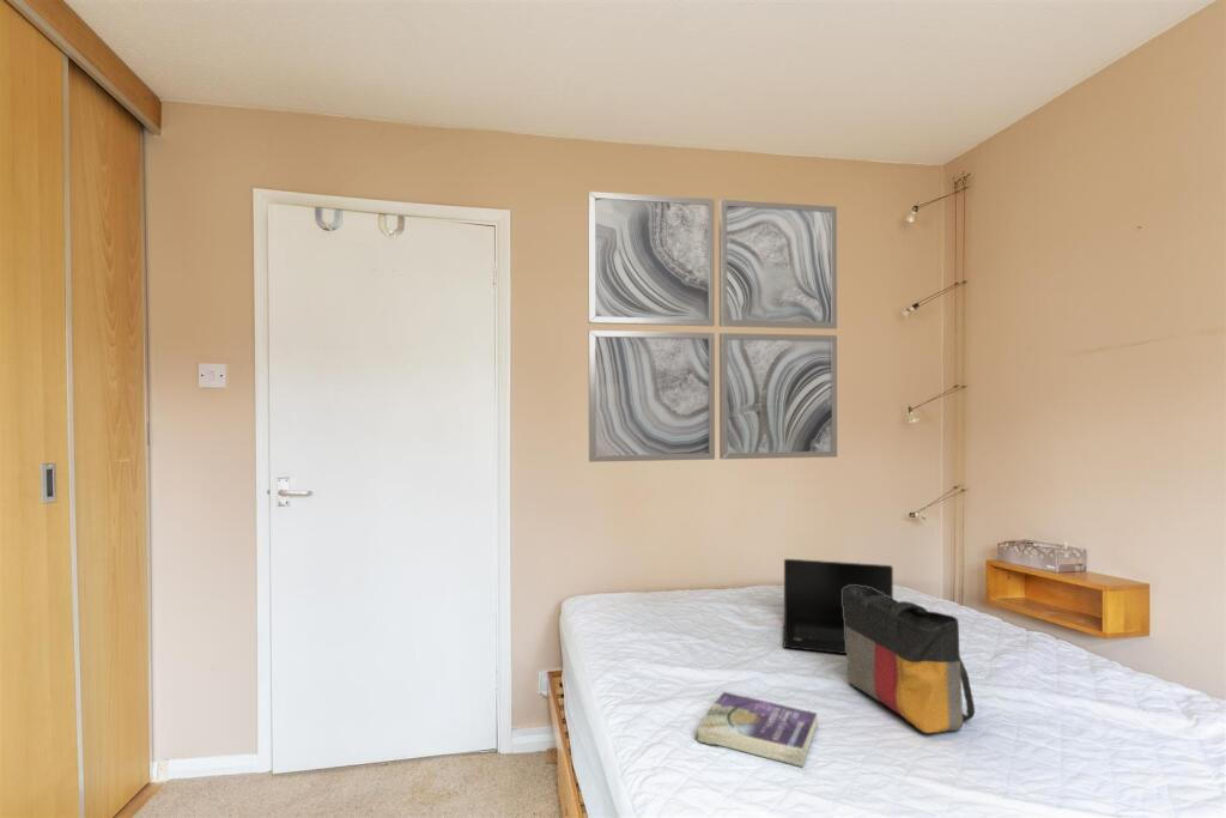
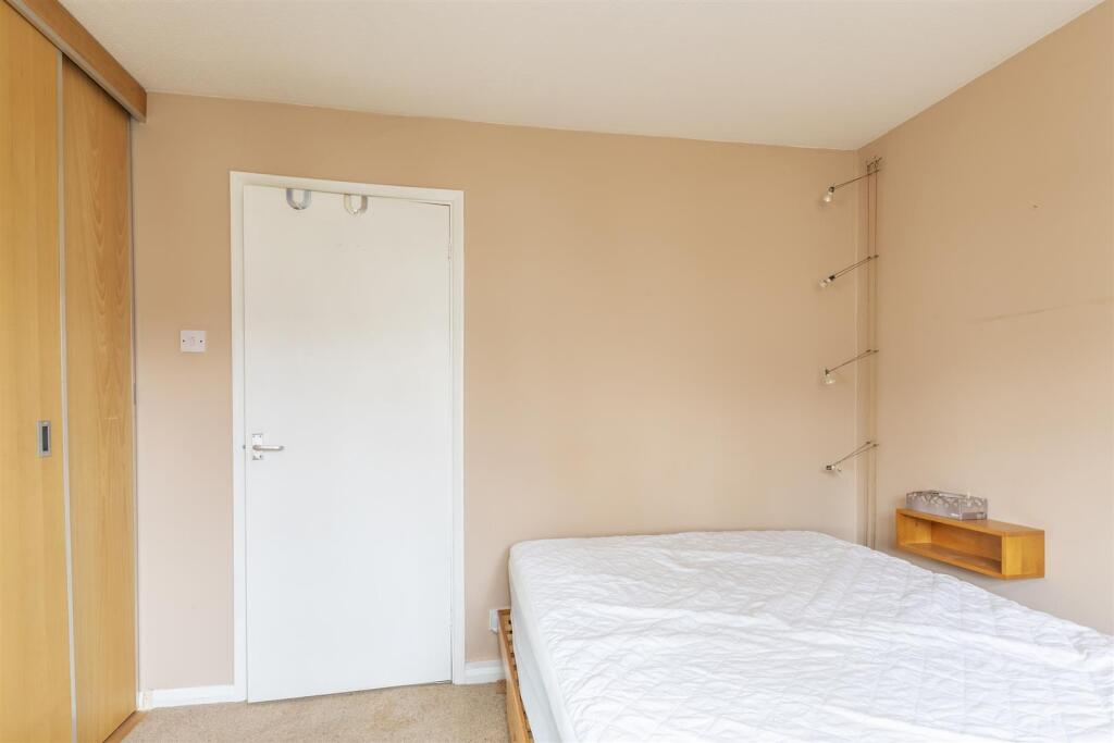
- laptop (839, 605)
- tote bag (909, 650)
- wall art (720, 326)
- book (757, 722)
